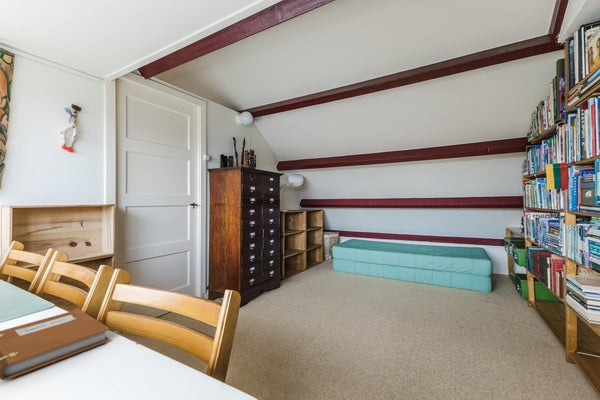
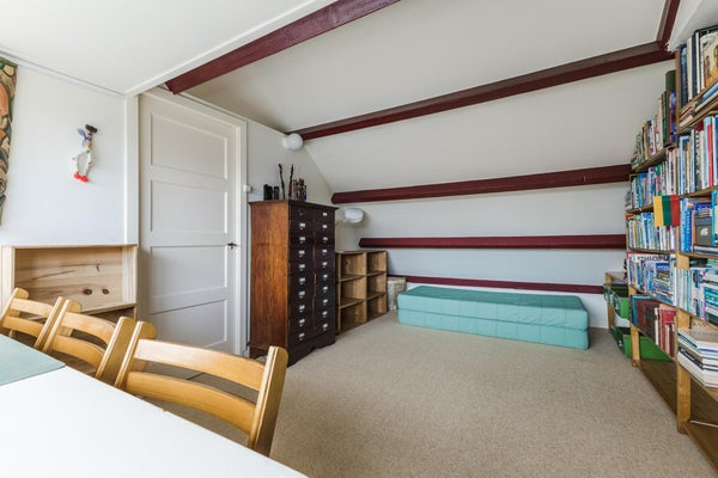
- notebook (46, 337)
